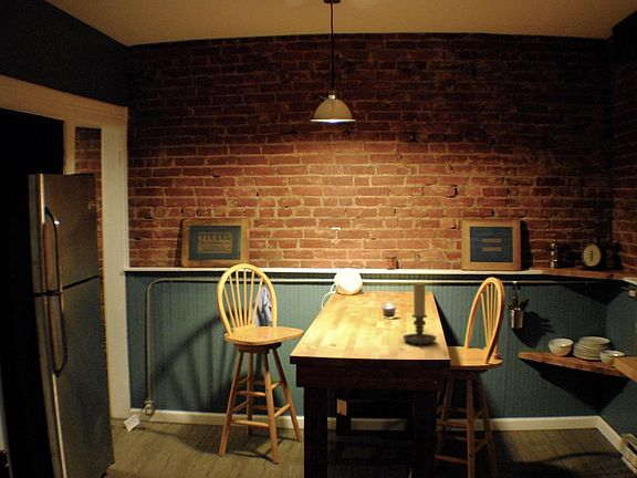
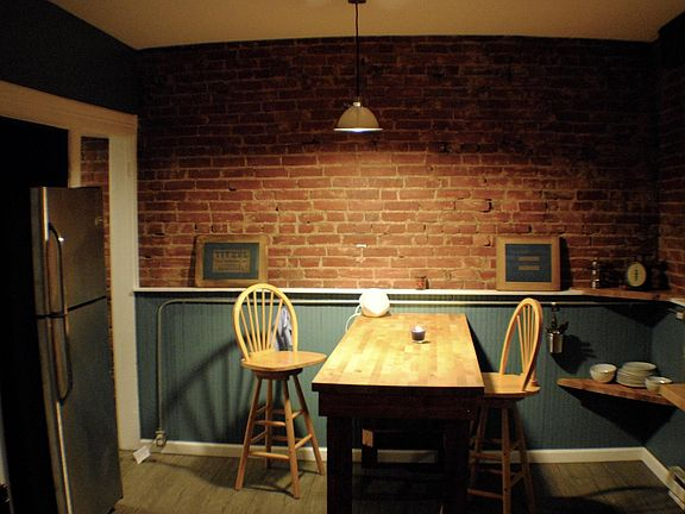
- candle holder (419, 312)
